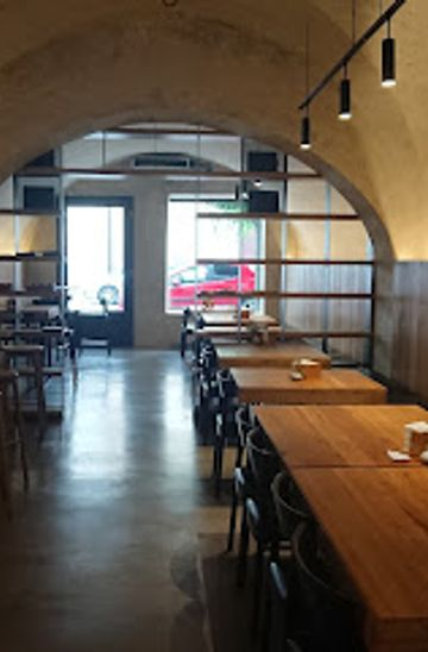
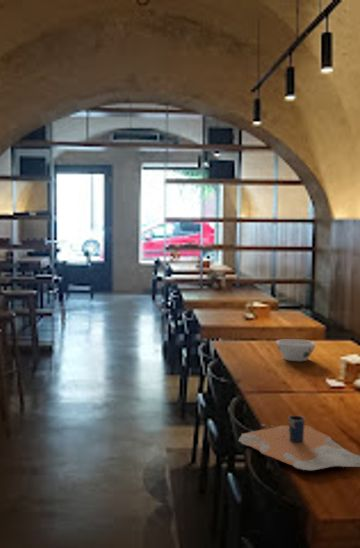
+ cup (299, 433)
+ bowl (295, 350)
